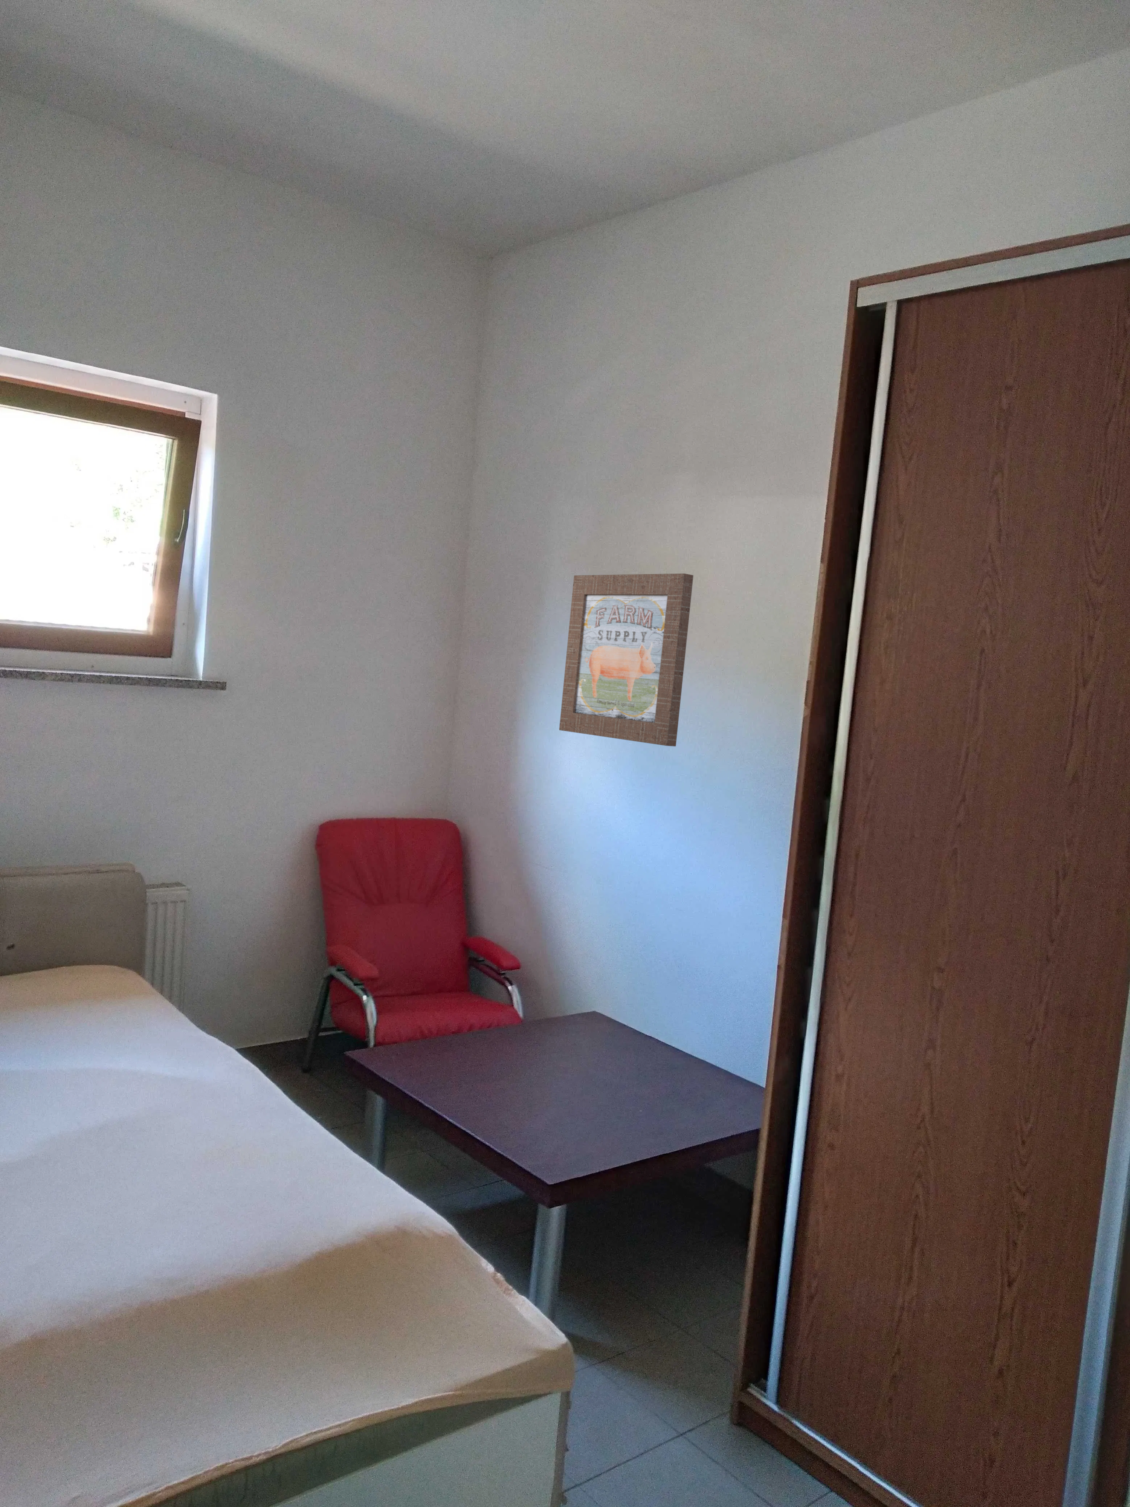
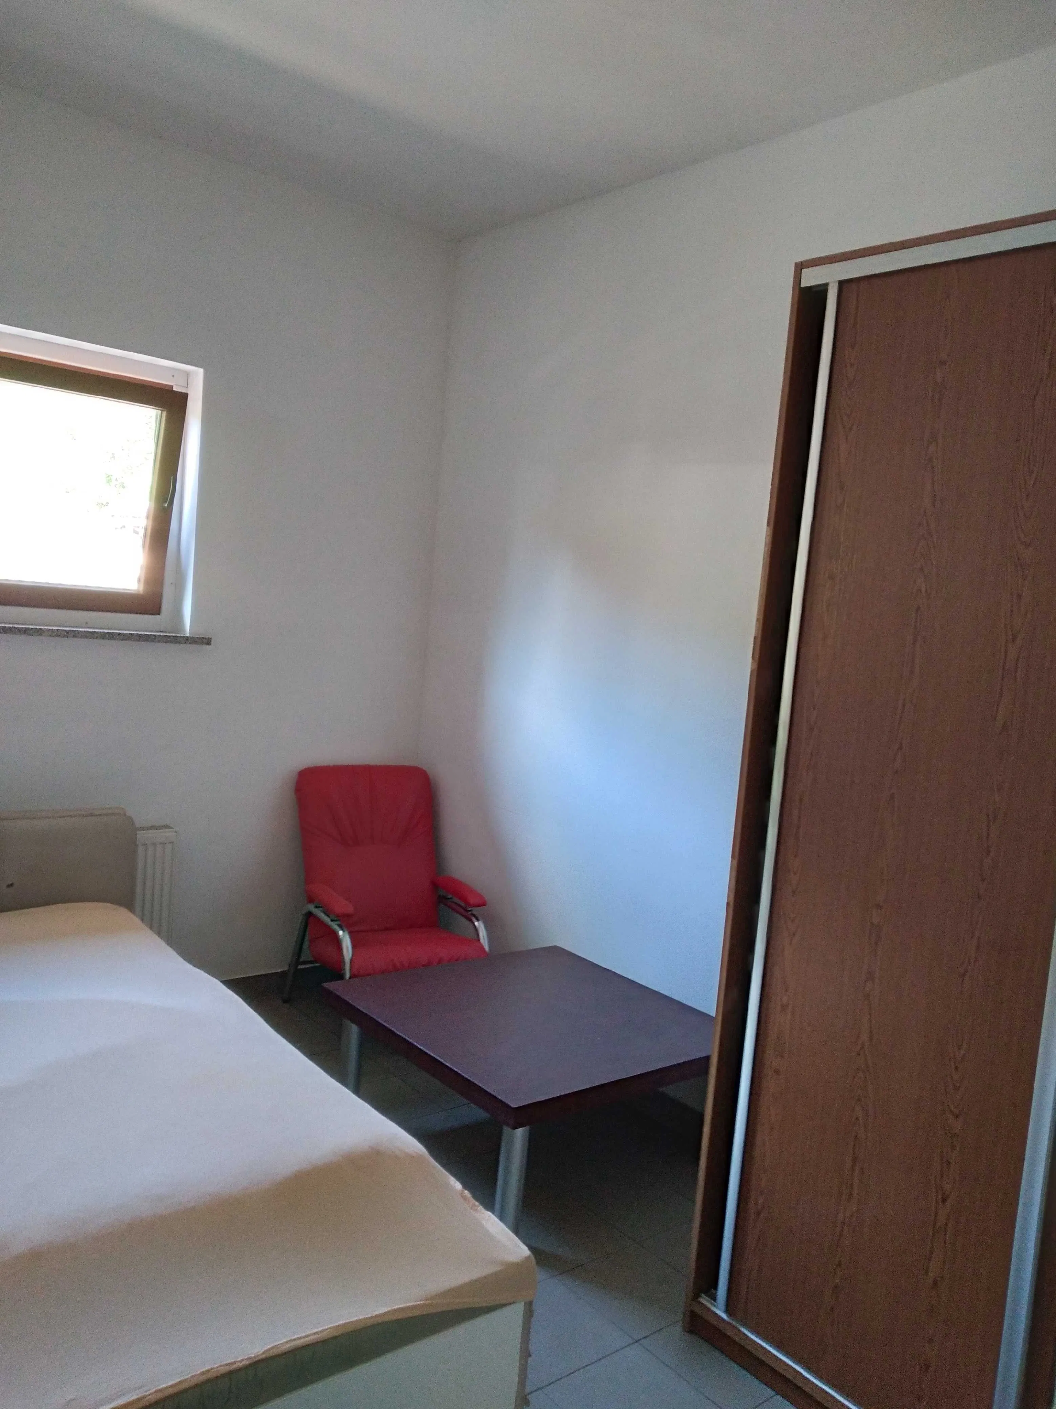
- wall art (622, 656)
